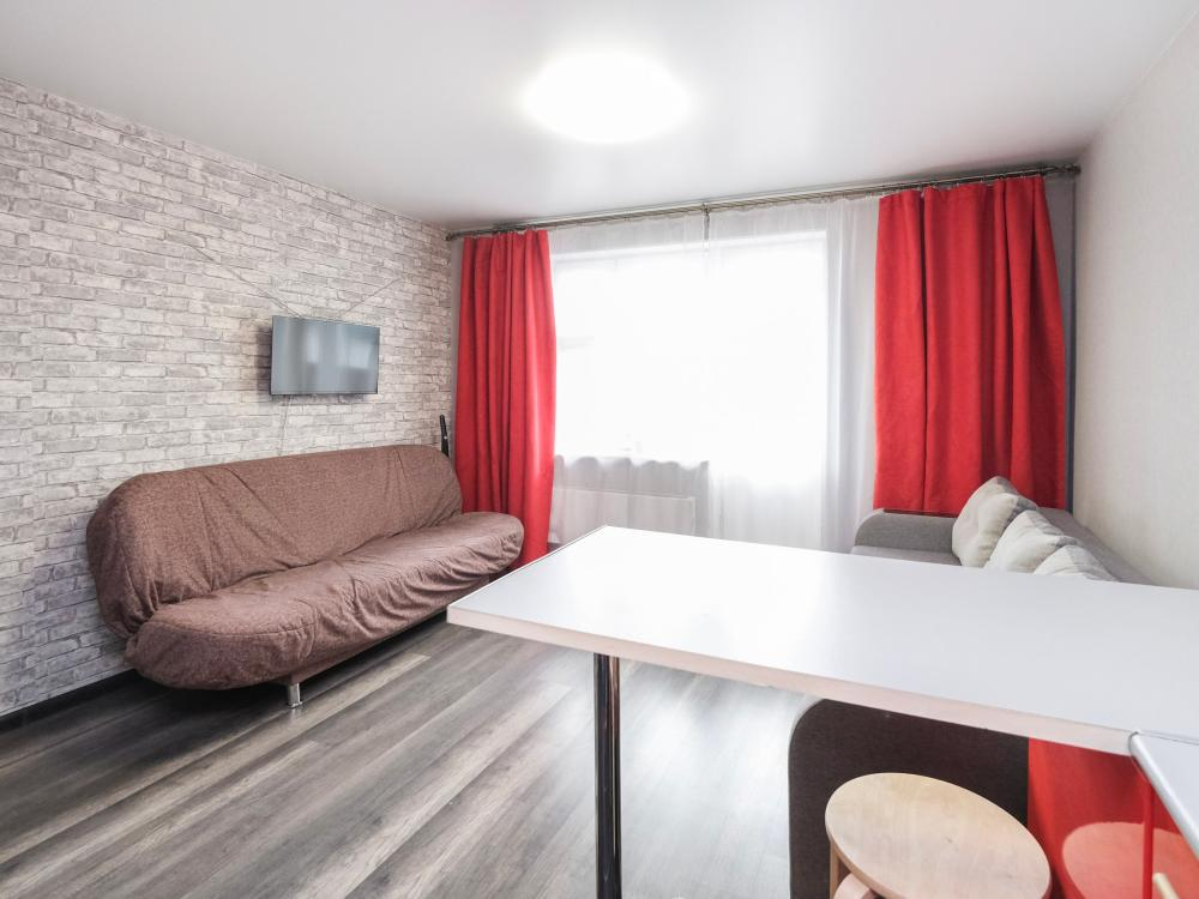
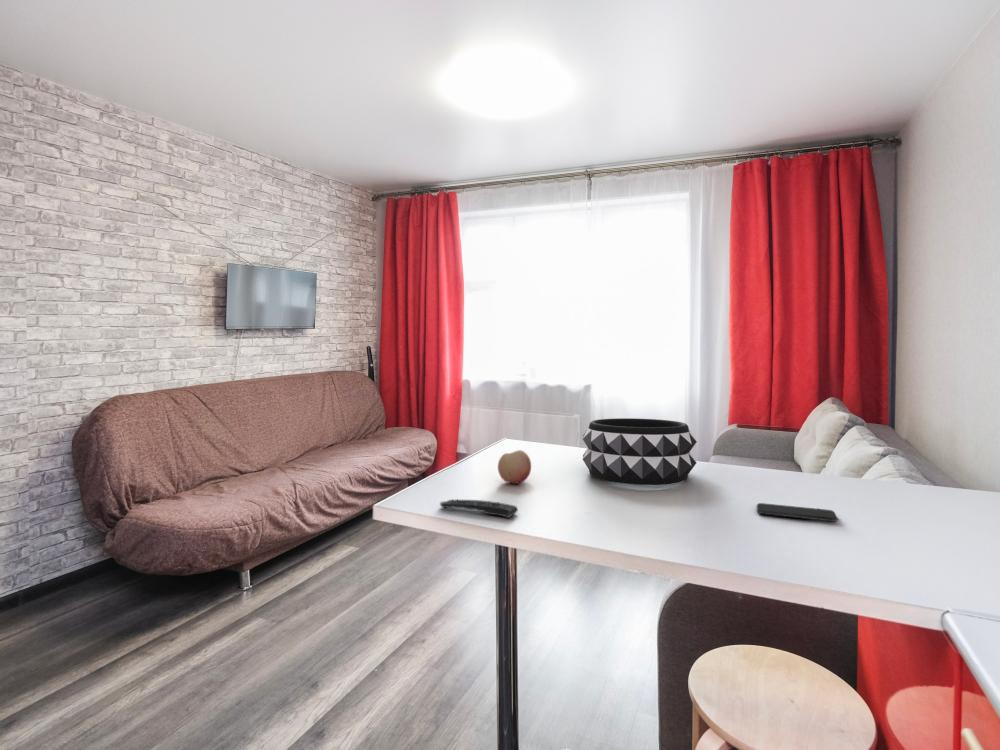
+ smartphone (795, 511)
+ fruit (514, 466)
+ remote control (476, 506)
+ decorative bowl (637, 448)
